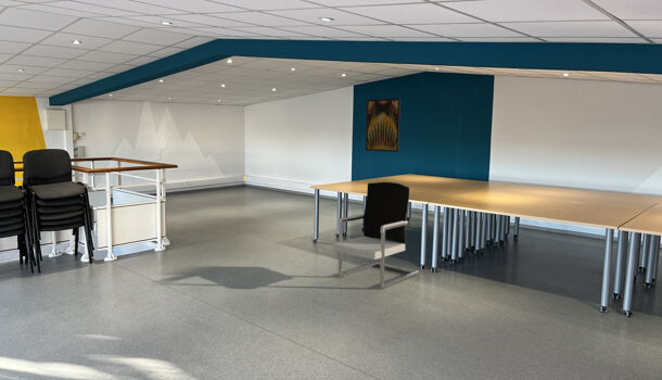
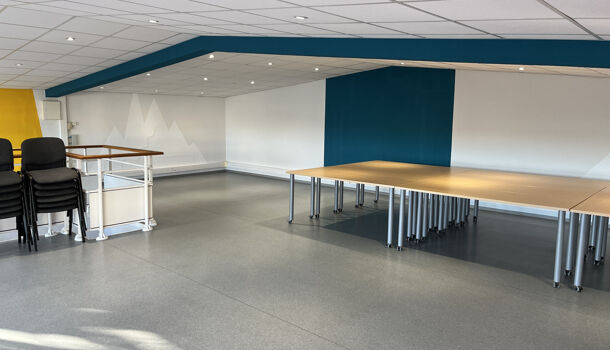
- wall art (382, 125)
- office chair (377, 230)
